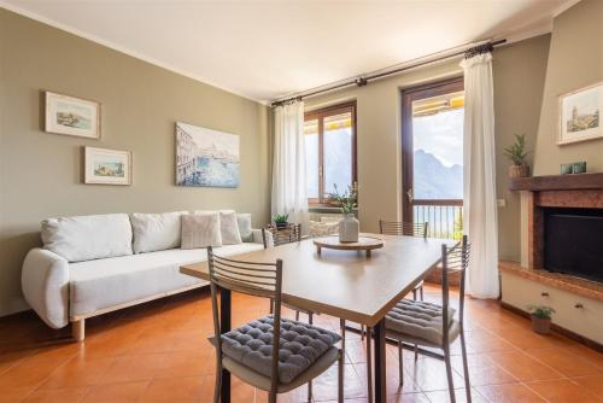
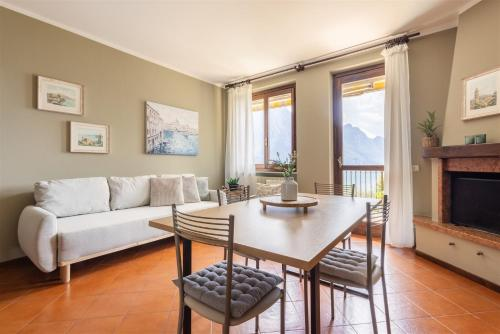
- potted plant (540, 319)
